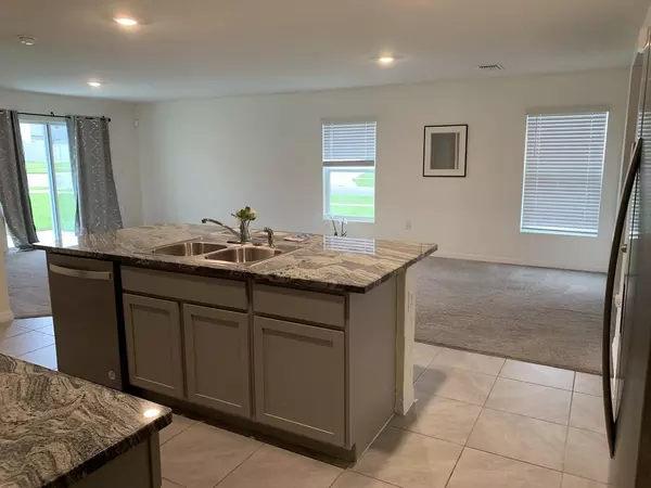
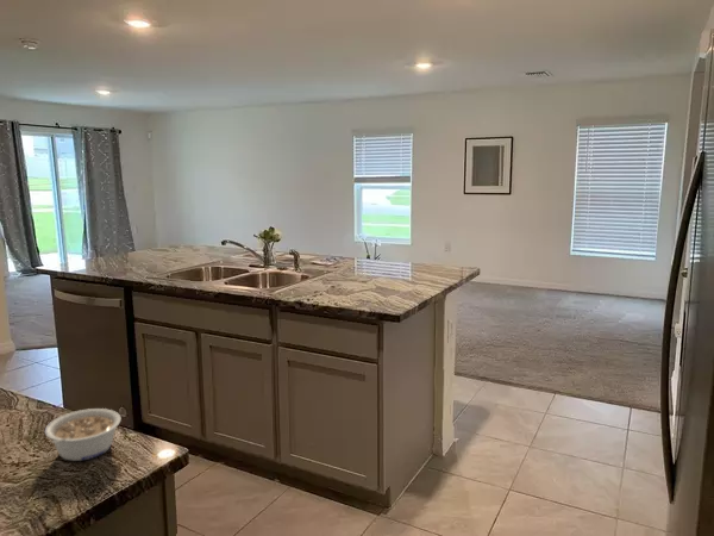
+ legume (84, 434)
